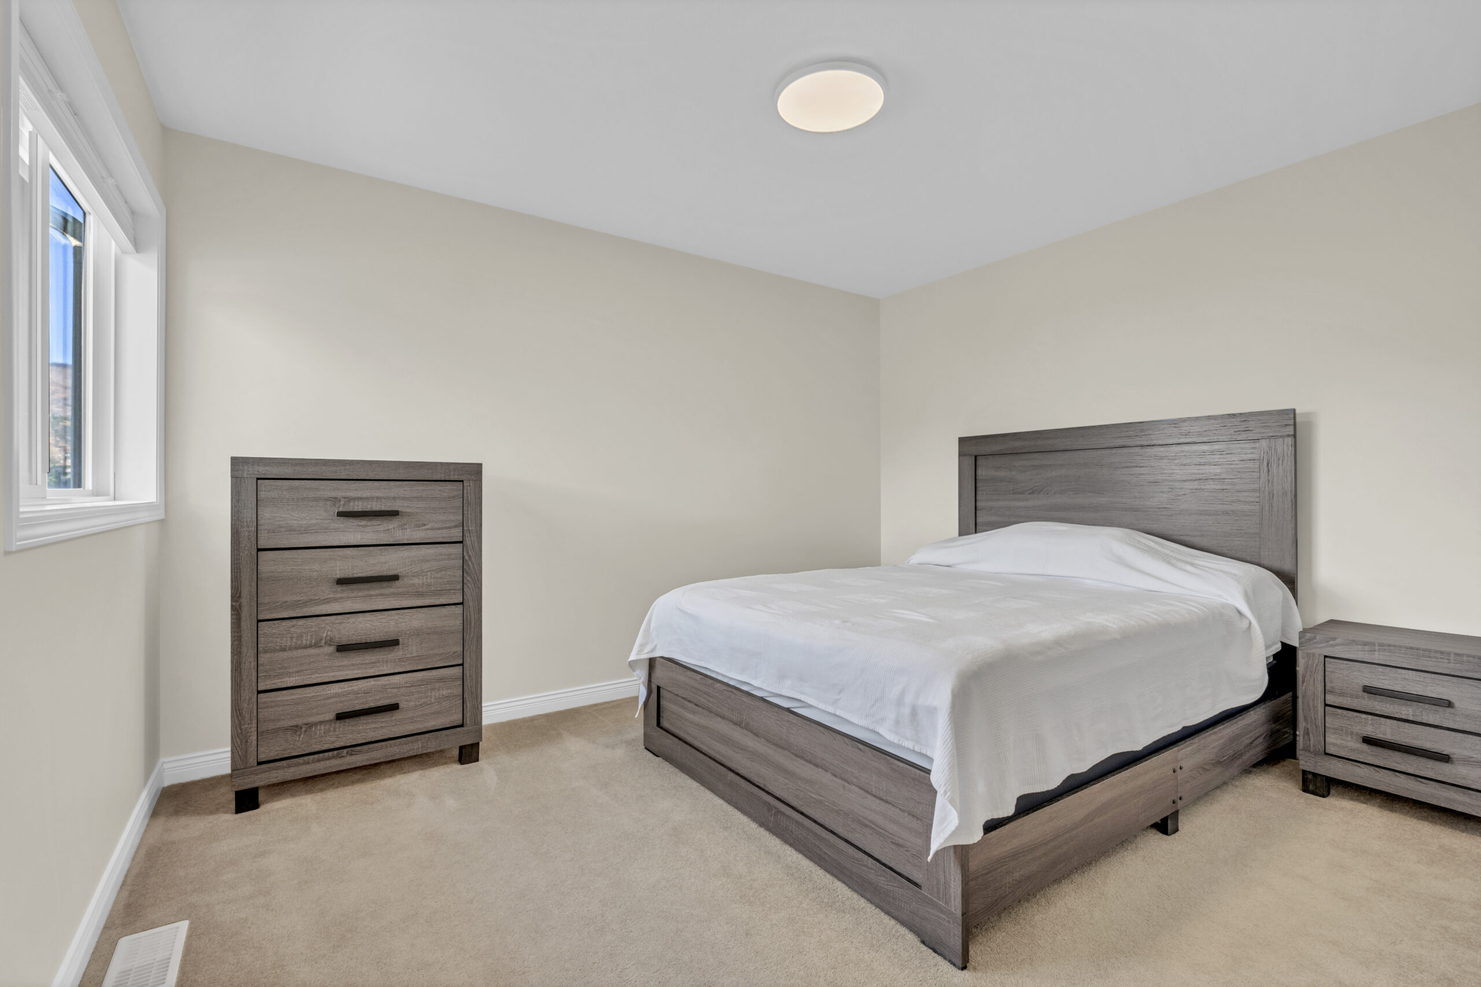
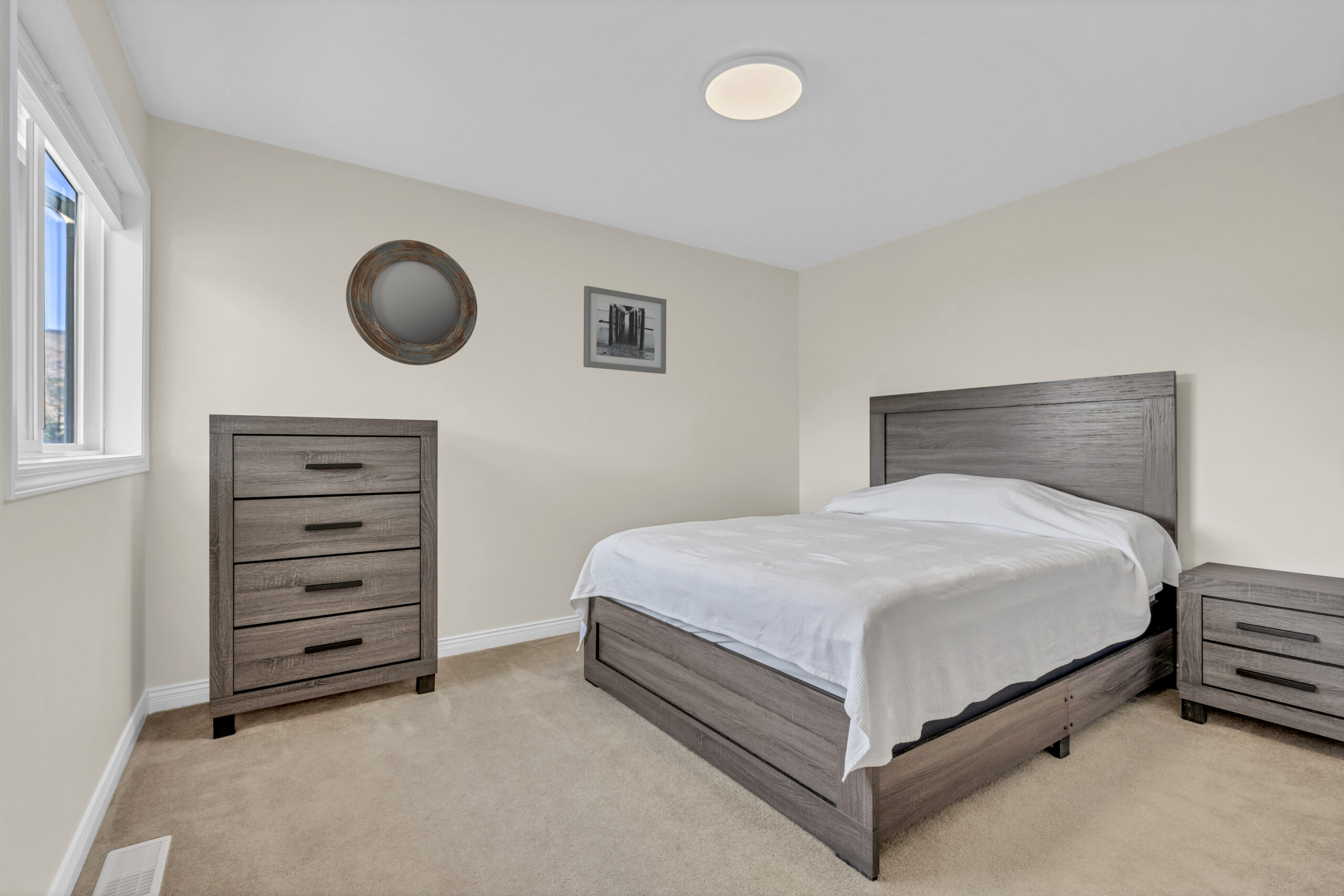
+ home mirror (415, 303)
+ wall art (626, 332)
